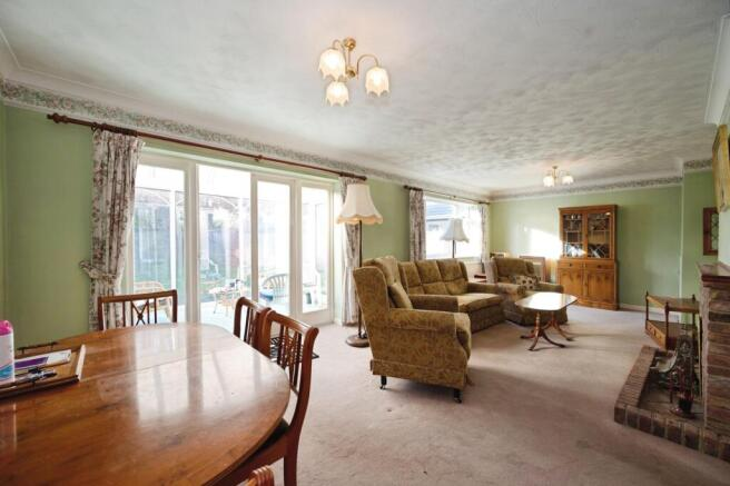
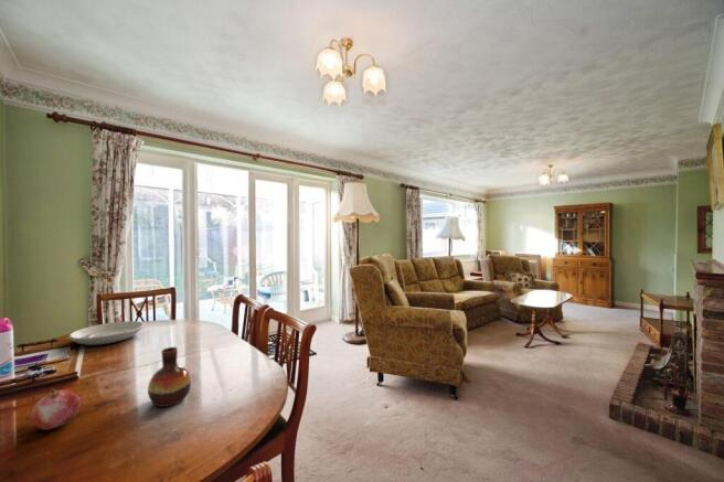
+ fruit (56, 405)
+ plate (108, 333)
+ vase (170, 374)
